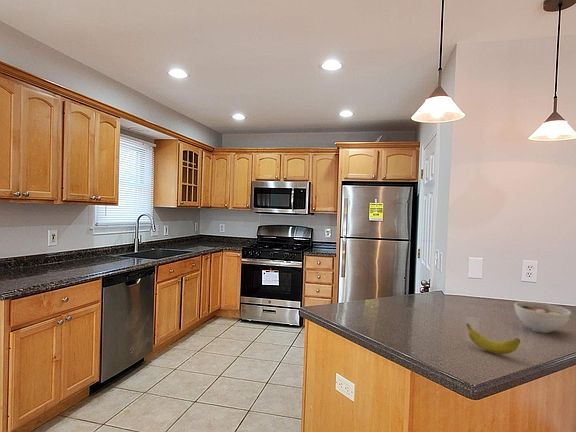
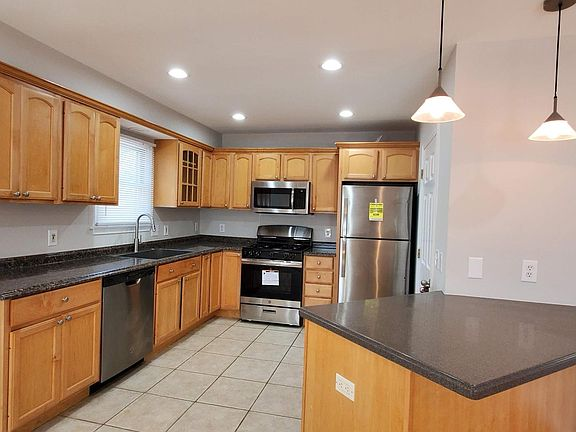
- bowl (541, 319)
- banana (491, 340)
